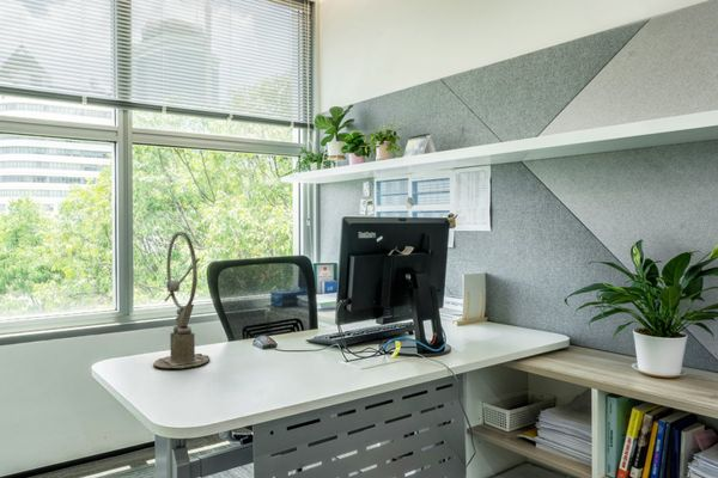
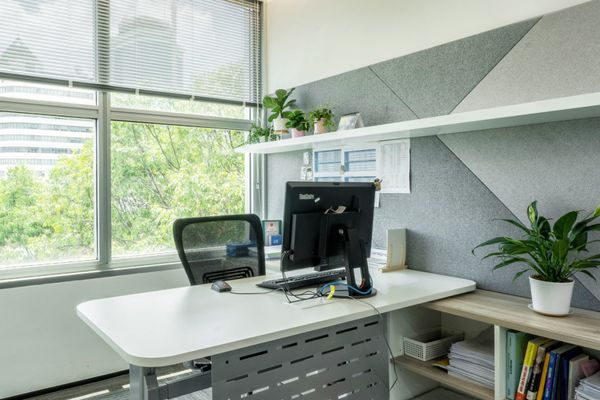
- sundial (177, 301)
